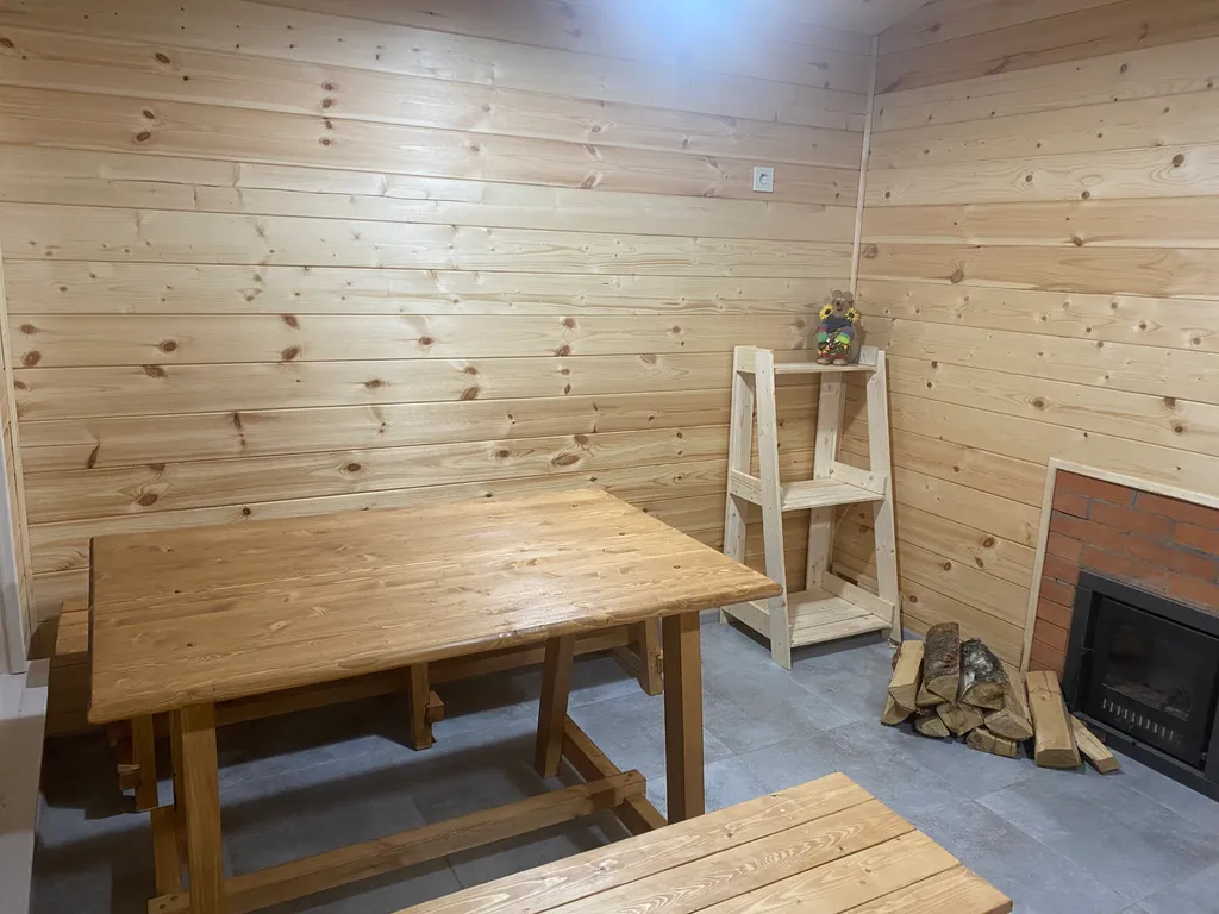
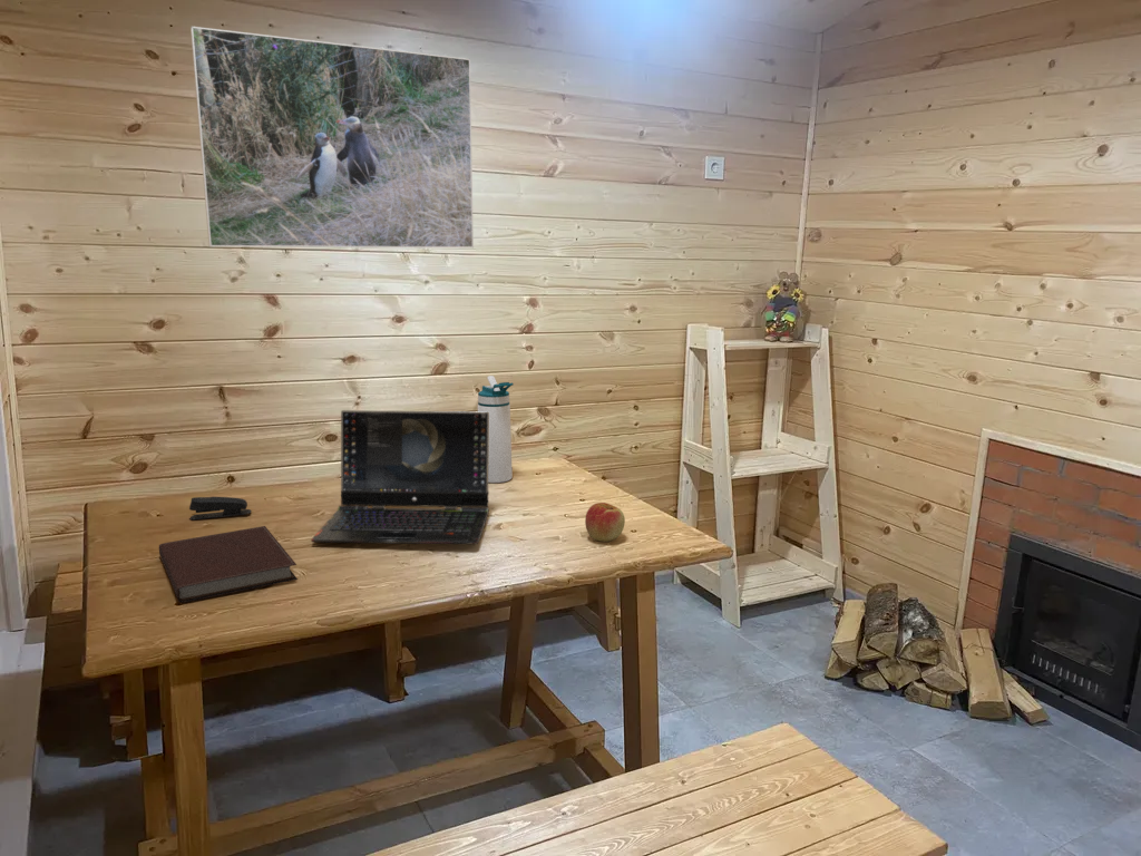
+ stapler (220, 505)
+ water bottle (495, 428)
+ laptop computer (404, 475)
+ apple (604, 521)
+ notebook (225, 561)
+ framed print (344, 148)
